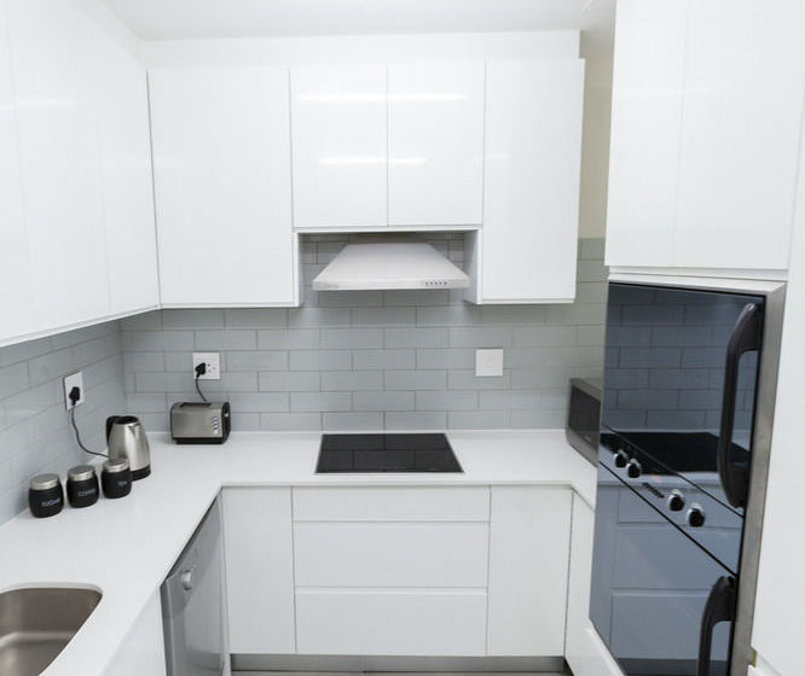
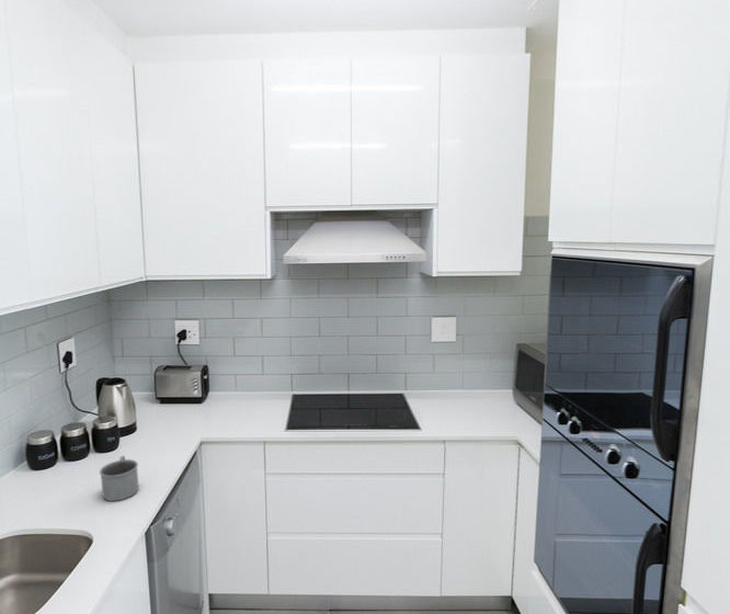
+ mug (119, 478)
